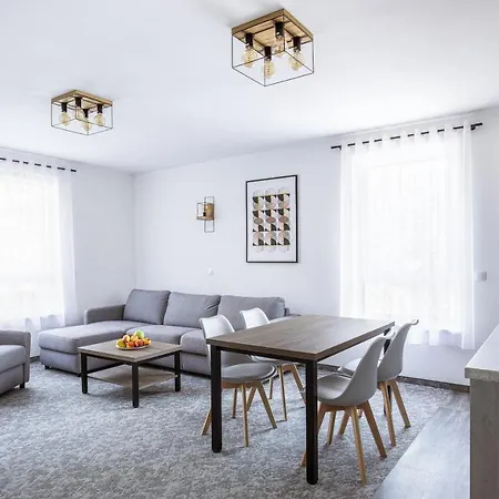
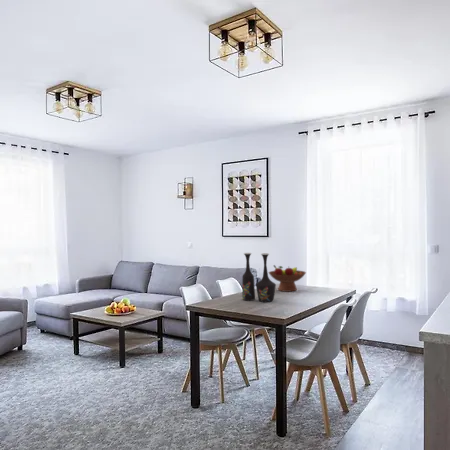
+ vase (261, 279)
+ fruit bowl (287, 277)
